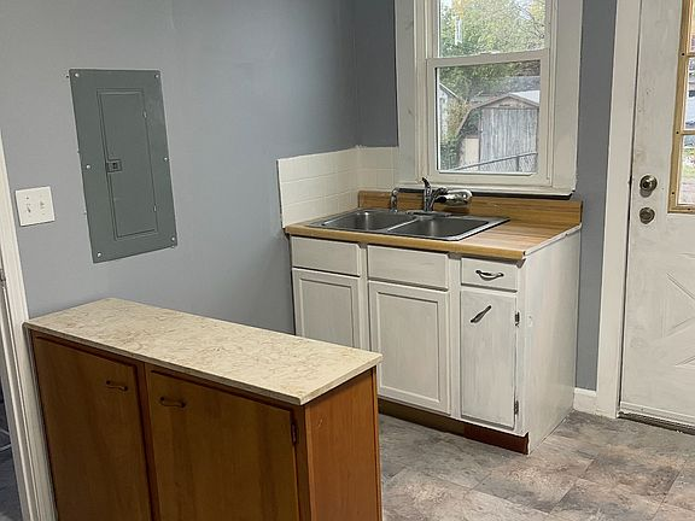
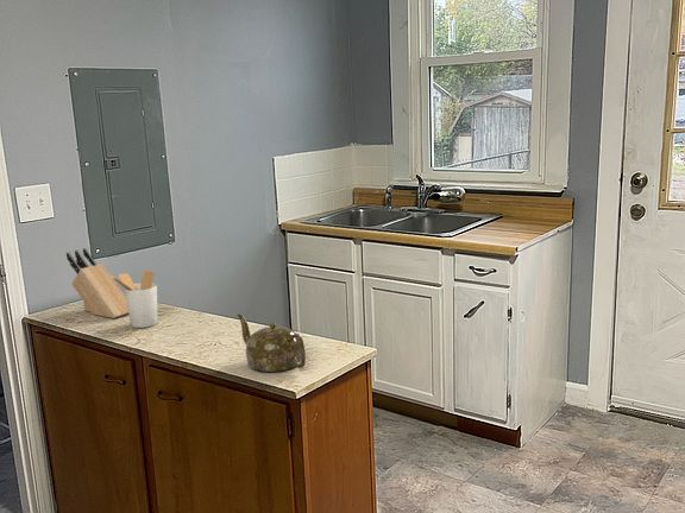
+ teapot (270, 341)
+ knife block (98, 281)
+ utensil holder (134, 297)
